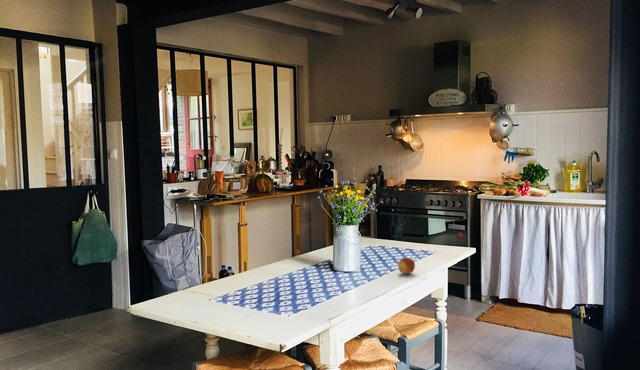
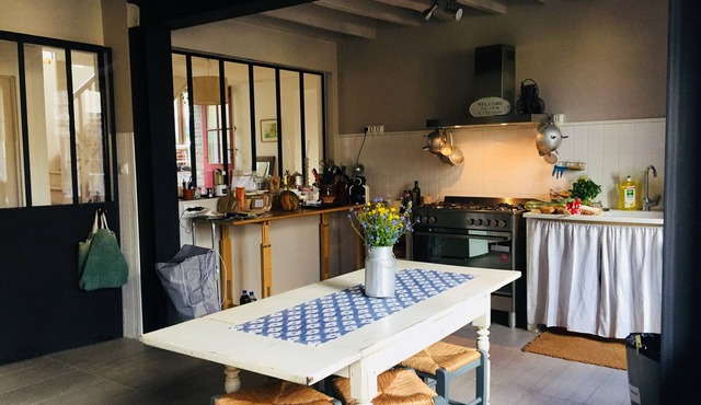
- fruit (406, 265)
